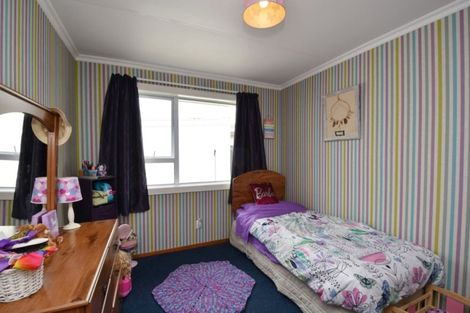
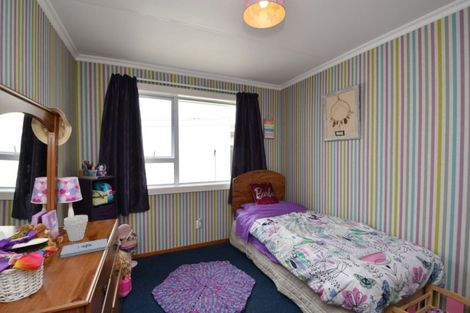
+ cup (76, 228)
+ notepad (85, 247)
